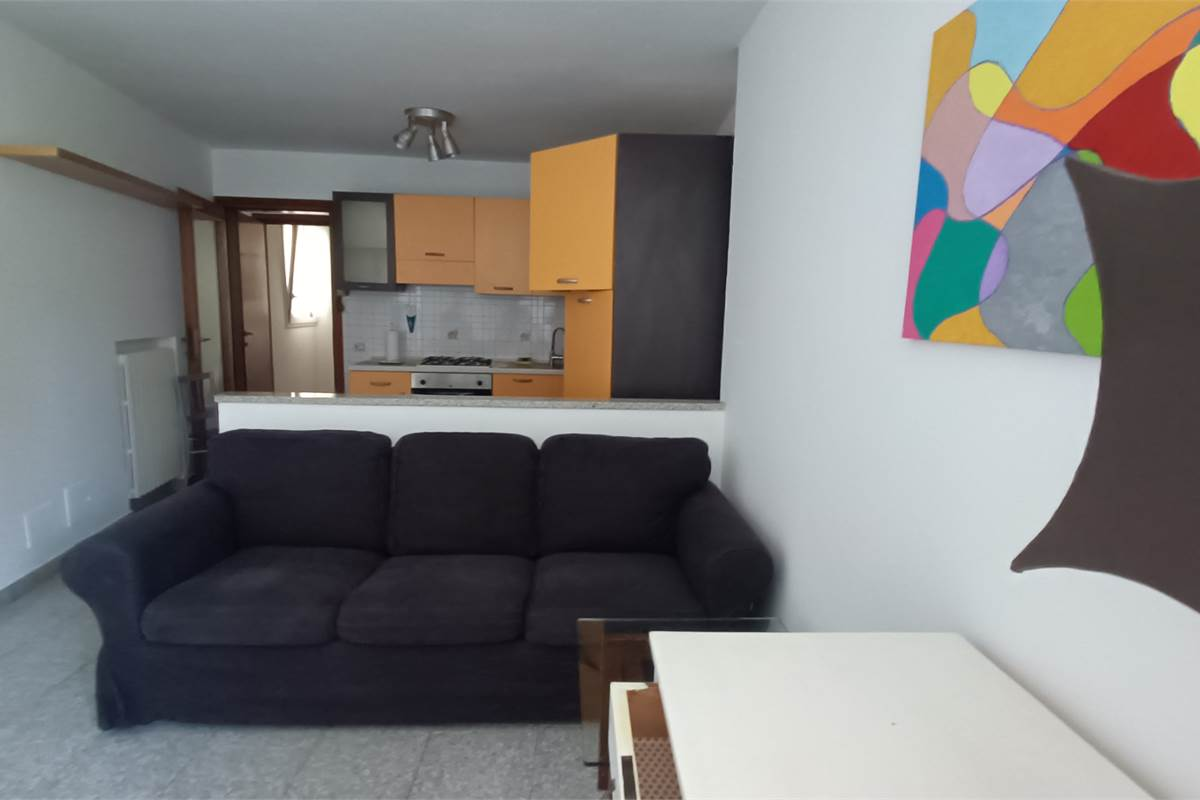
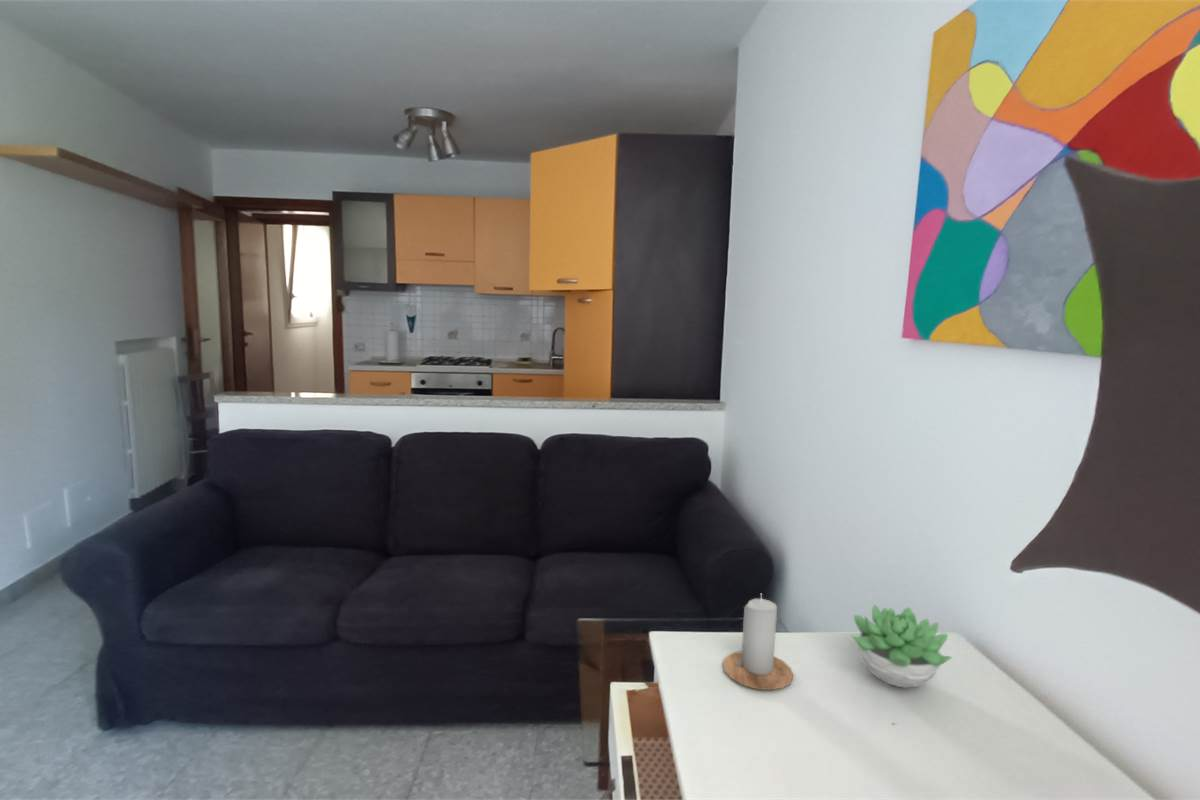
+ candle (760, 623)
+ succulent plant (898, 648)
